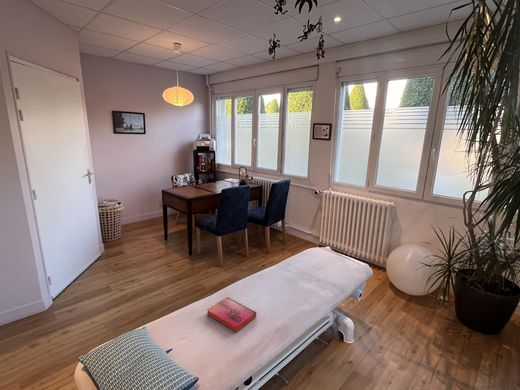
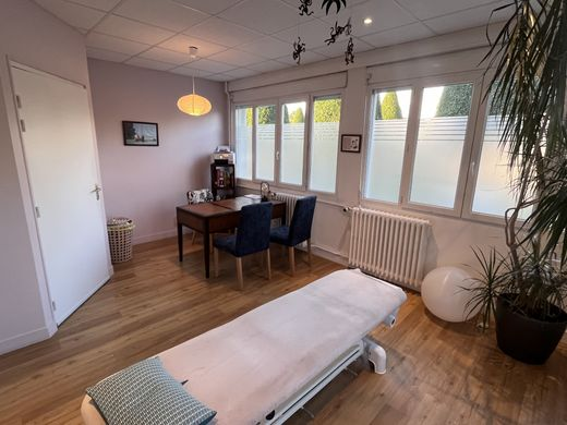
- hardback book (231, 312)
